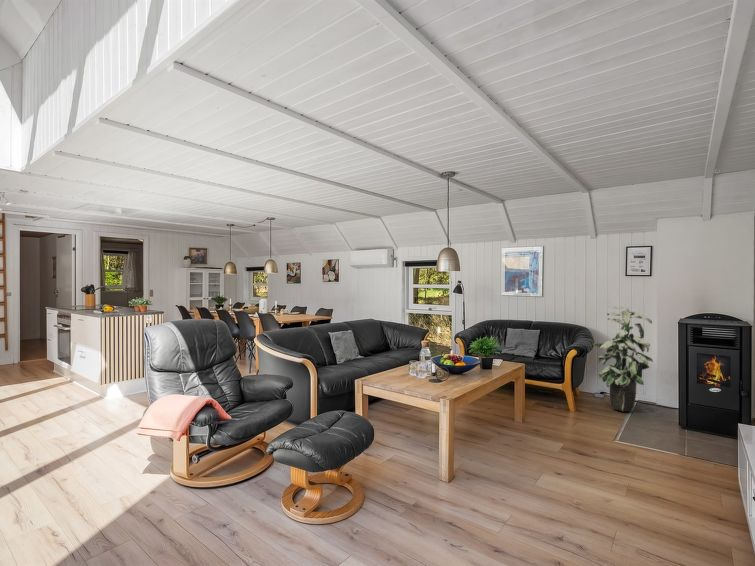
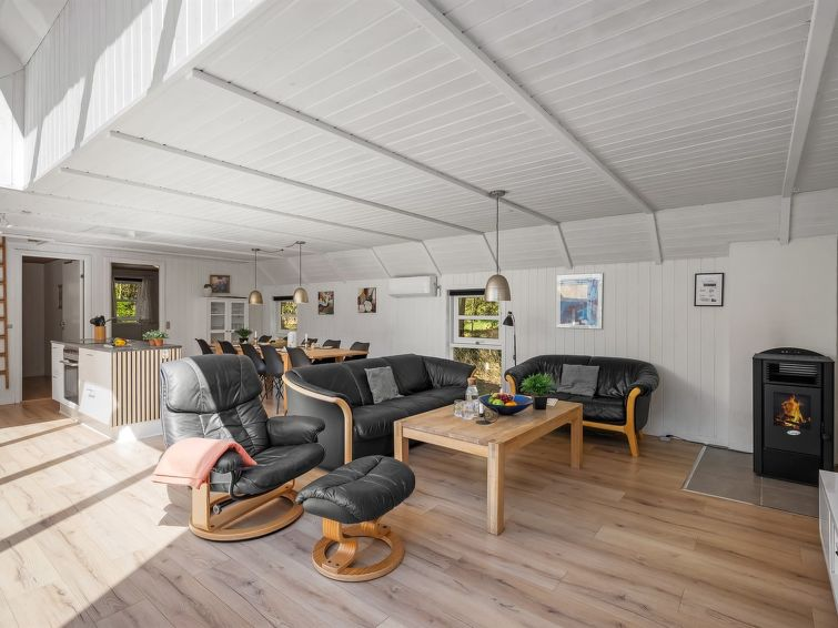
- indoor plant (622, 358)
